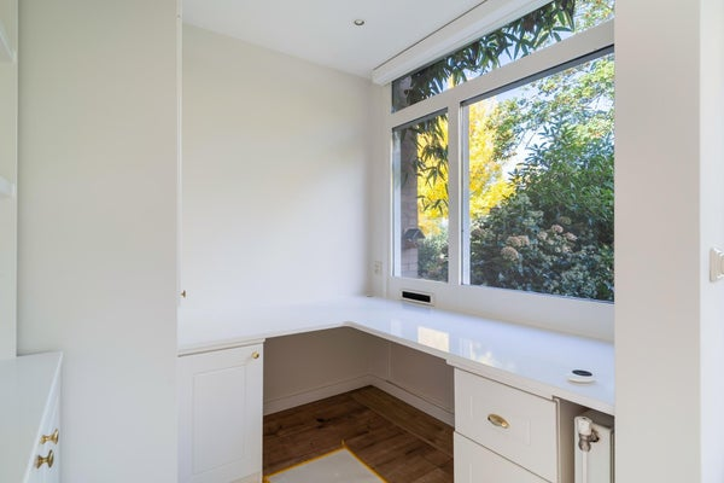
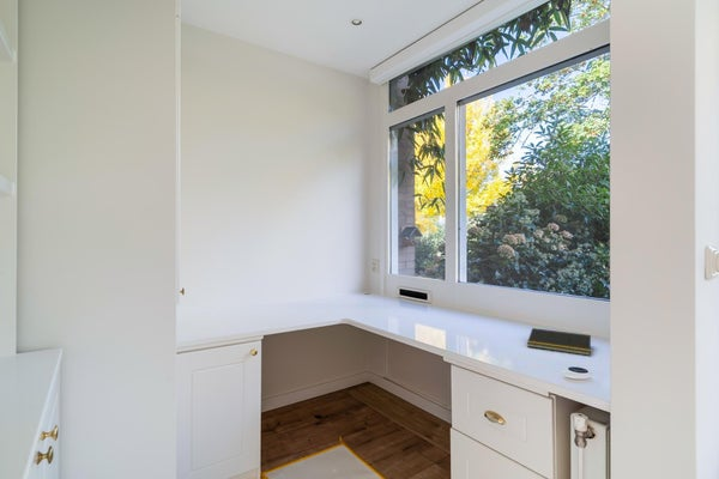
+ notepad (558, 340)
